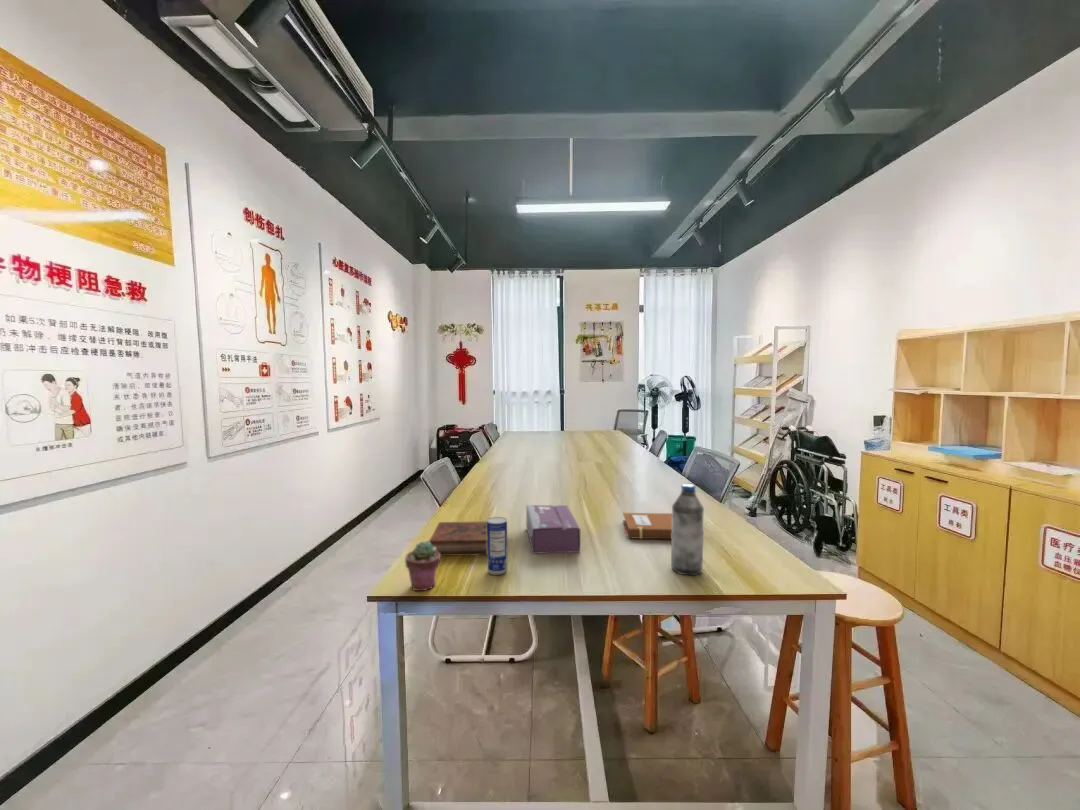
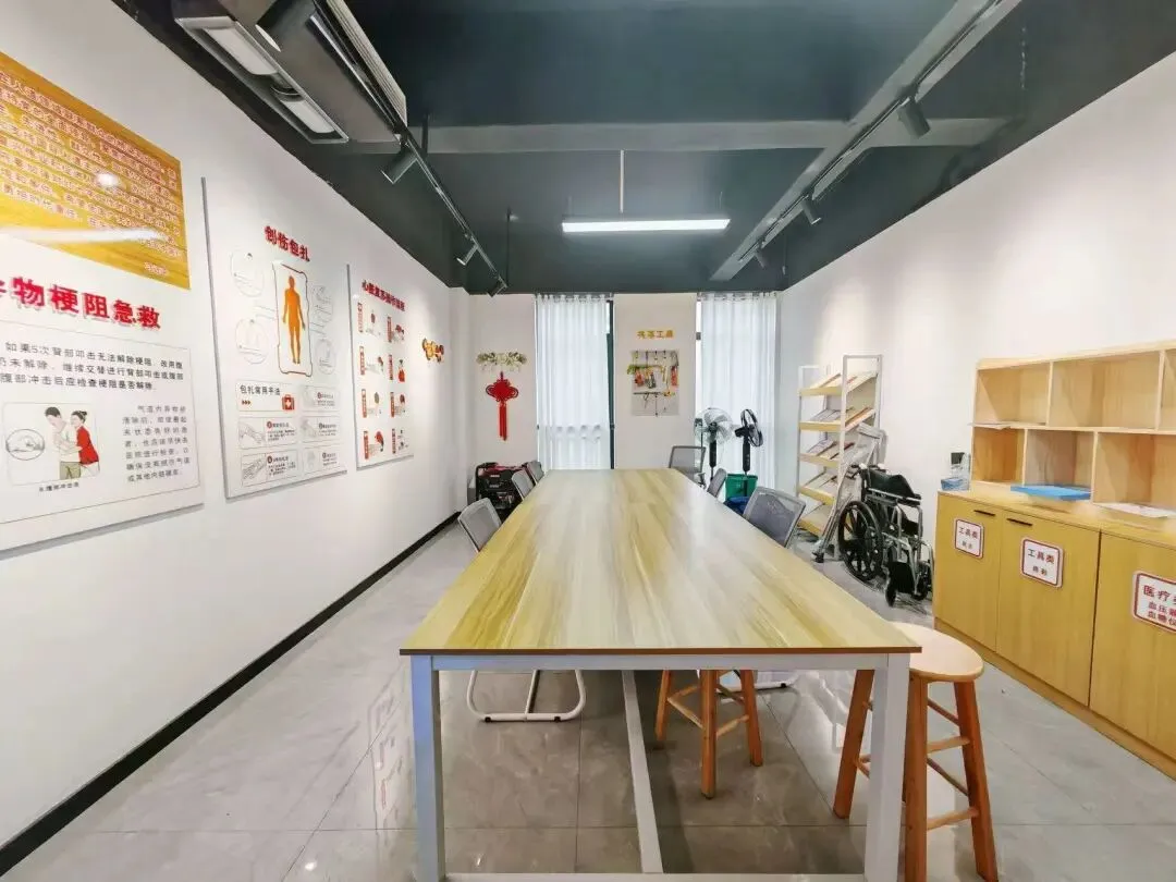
- beverage can (497, 545)
- notebook (656, 525)
- water bottle (687, 527)
- tissue box (551, 527)
- potted succulent (423, 564)
- book (469, 537)
